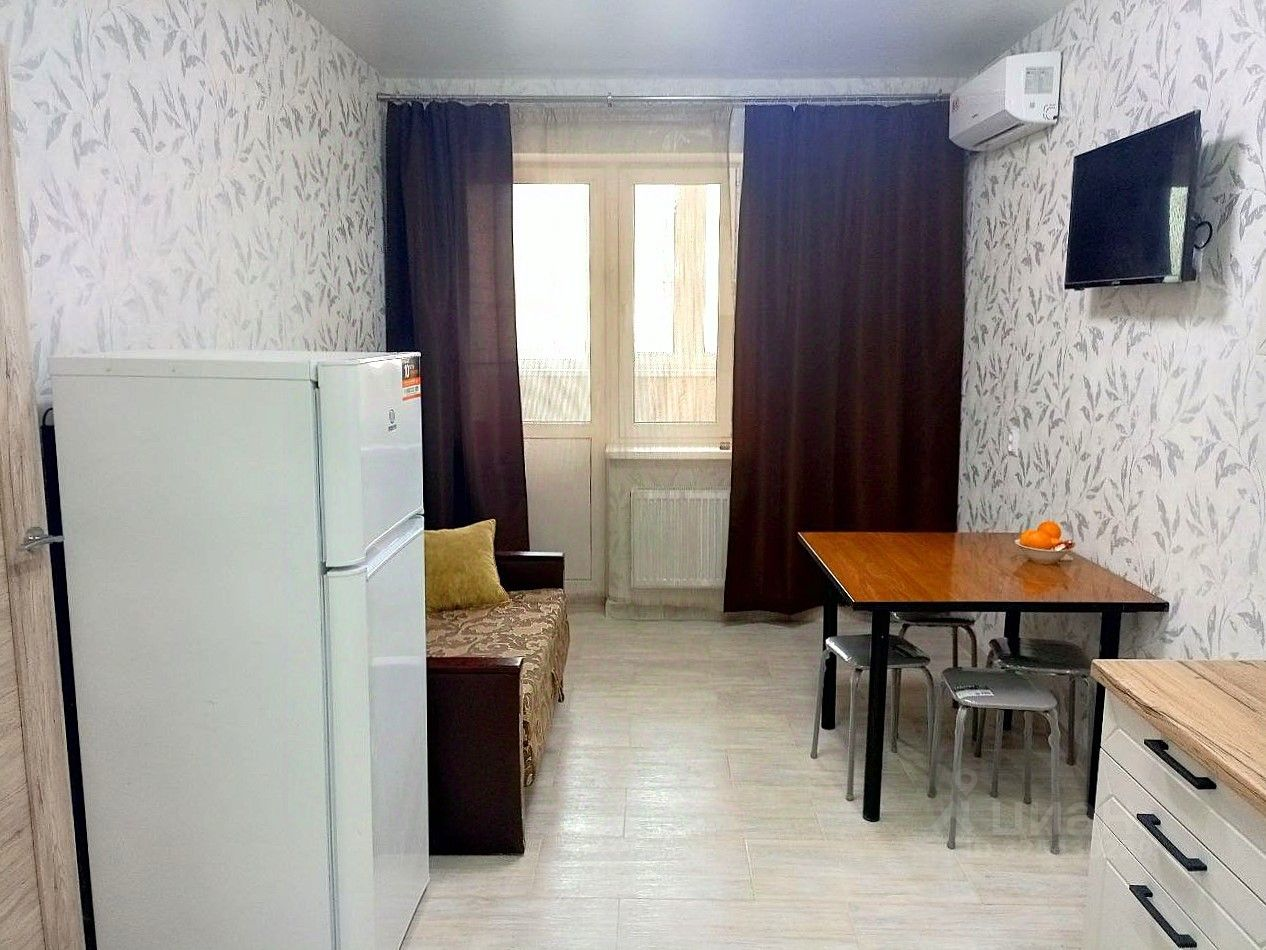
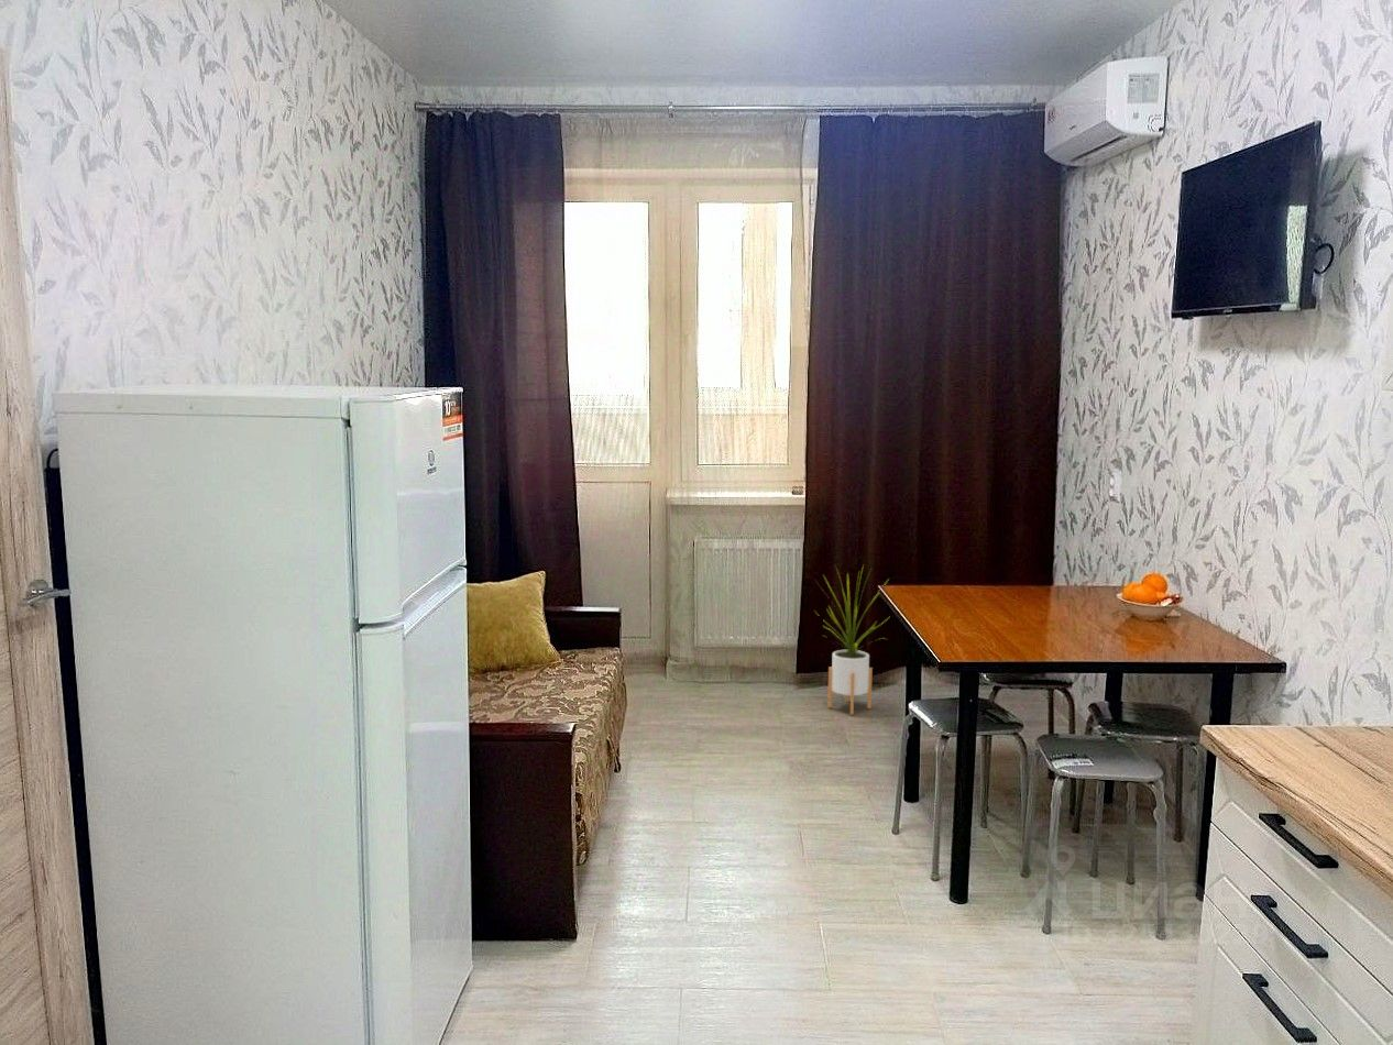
+ house plant (852, 637)
